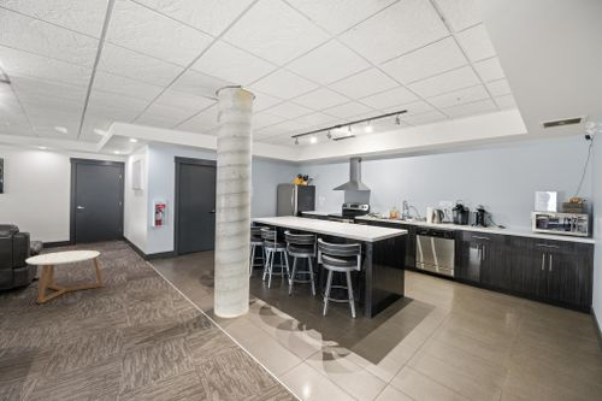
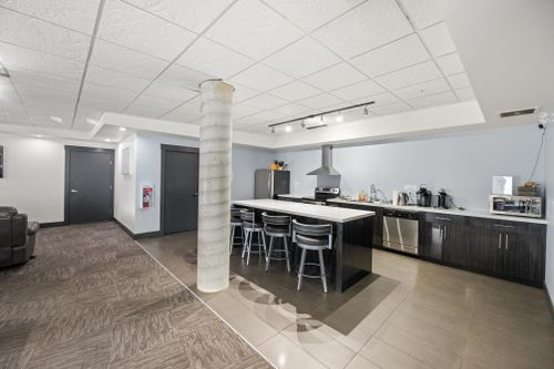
- coffee table (64, 263)
